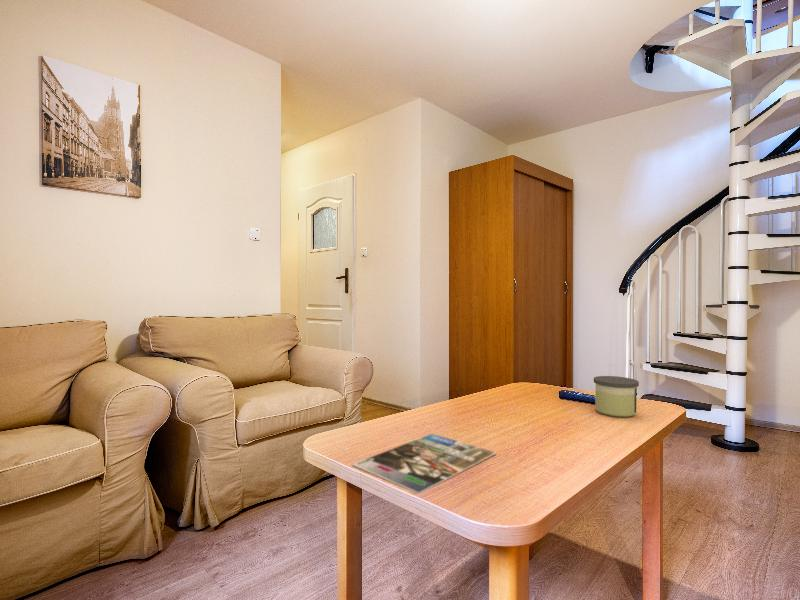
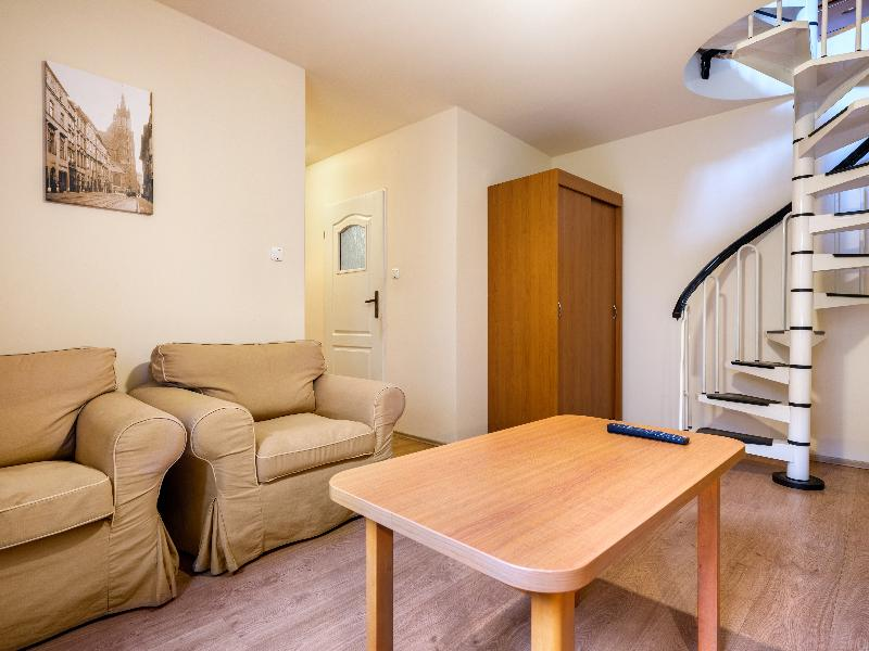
- candle (615, 396)
- magazine (426, 458)
